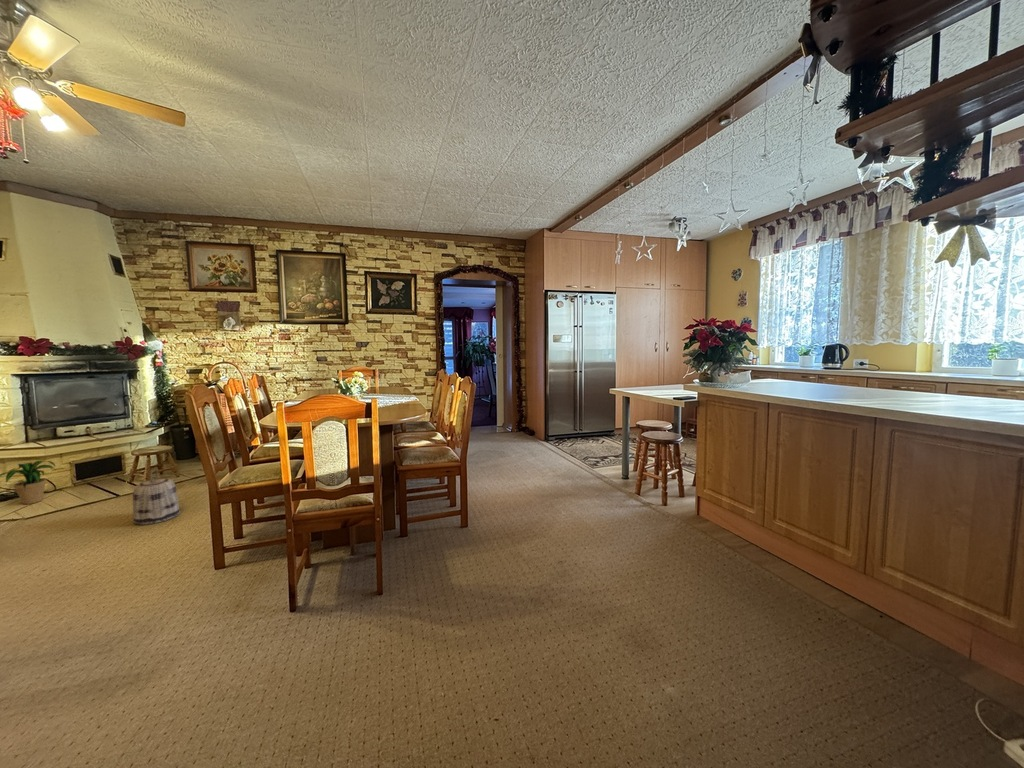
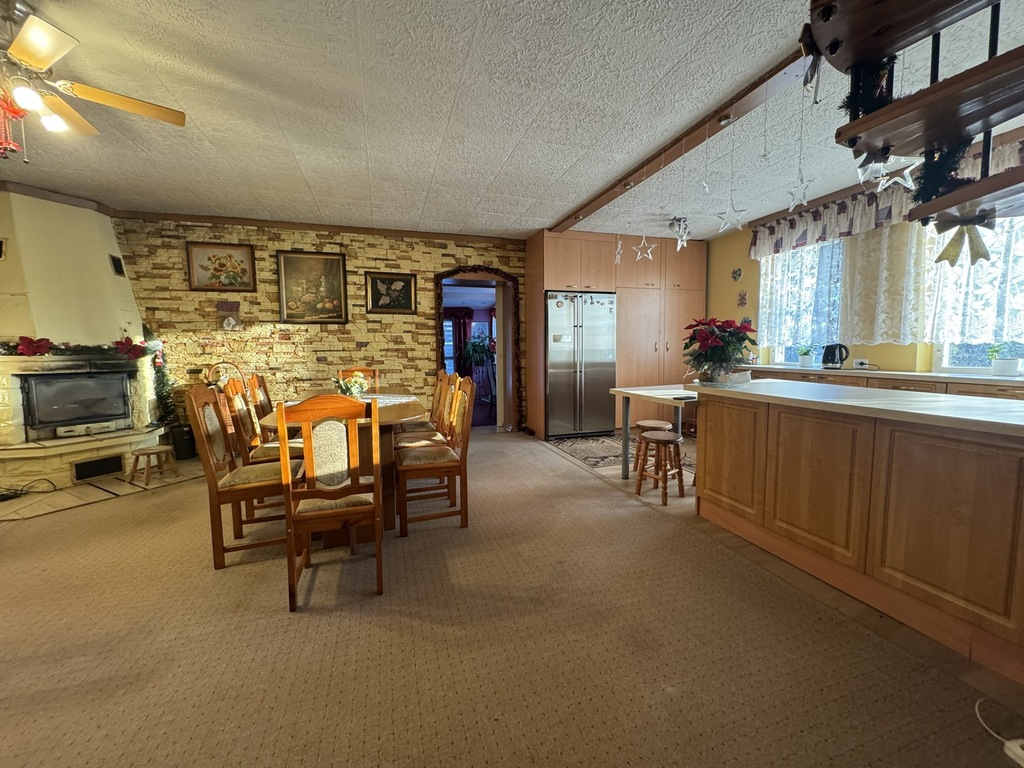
- potted plant (30, 482)
- basket (155, 493)
